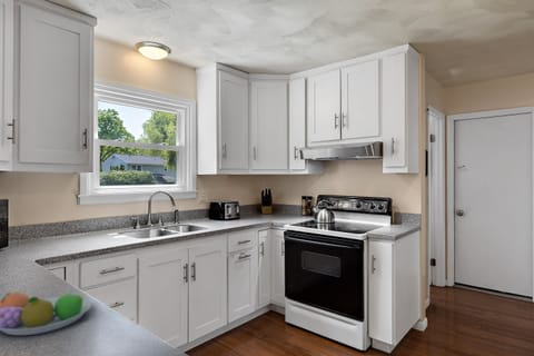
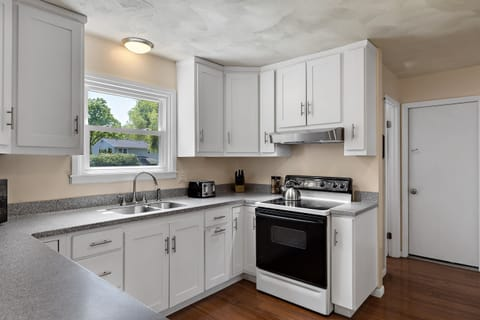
- fruit bowl (46, 304)
